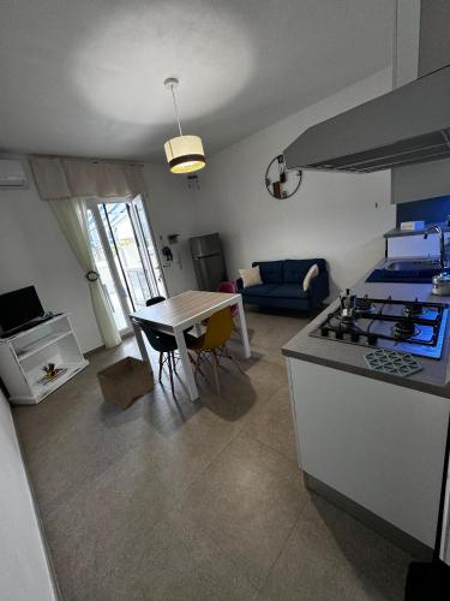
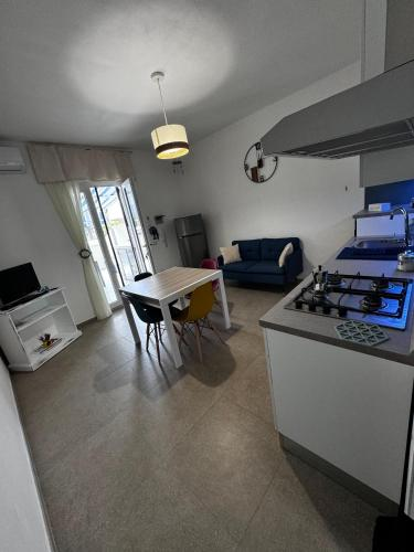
- storage bin (126, 380)
